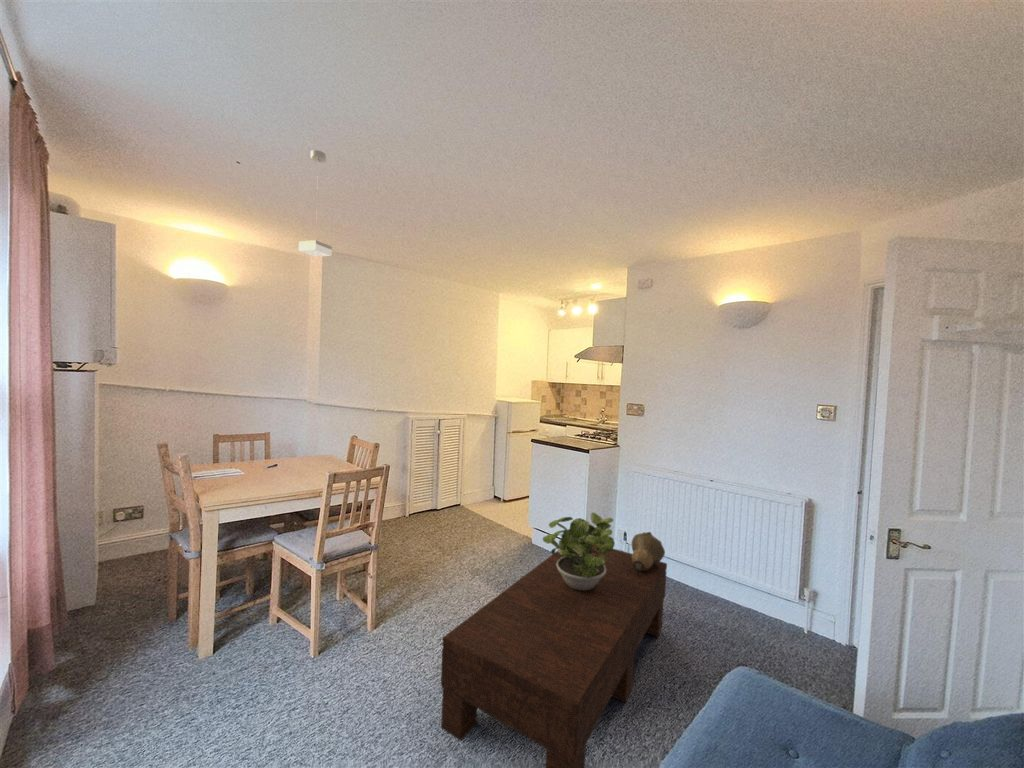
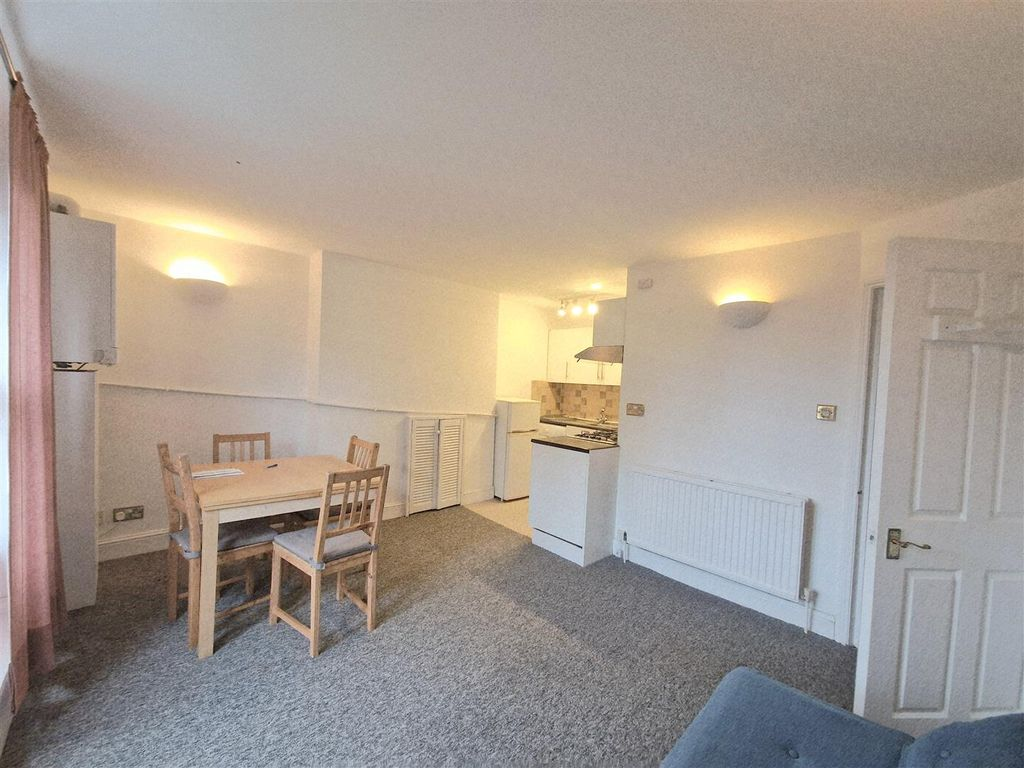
- decorative bowl (644, 550)
- coffee table (573, 631)
- pendant lamp (316, 211)
- potted plant (578, 547)
